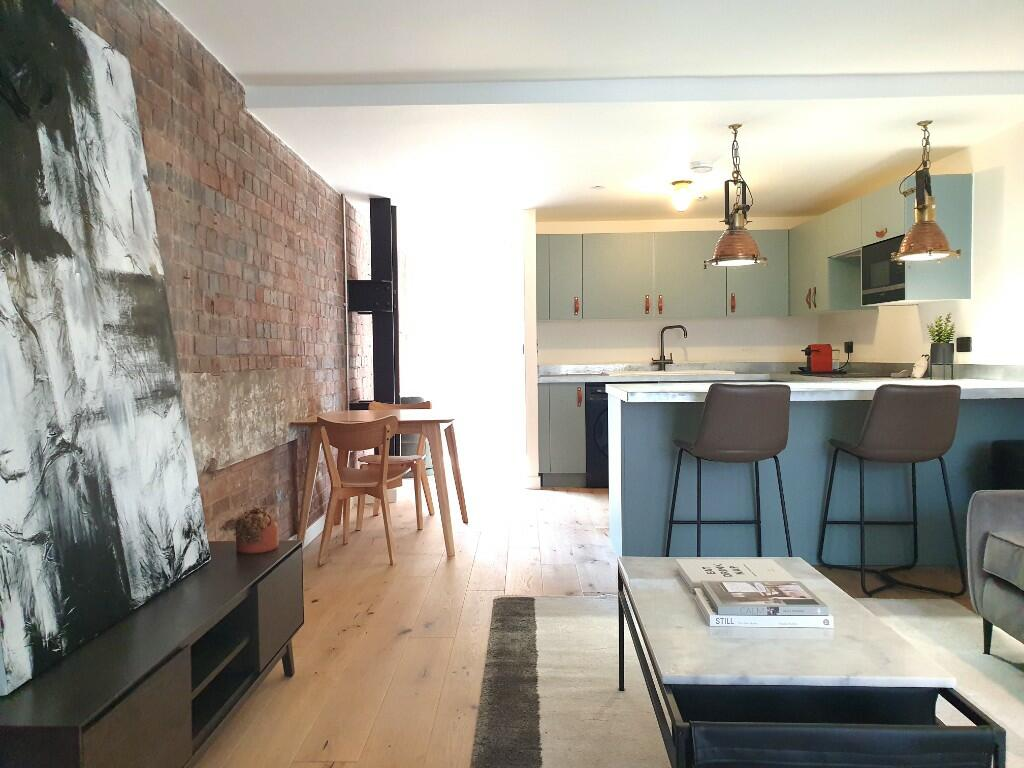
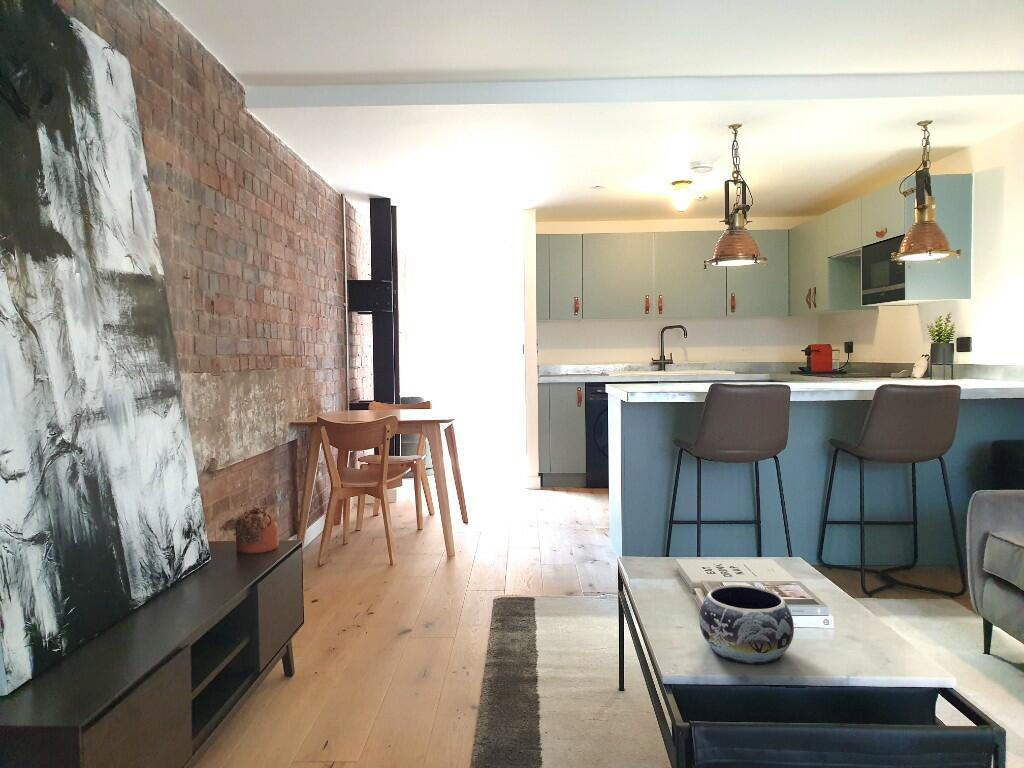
+ decorative bowl (745, 622)
